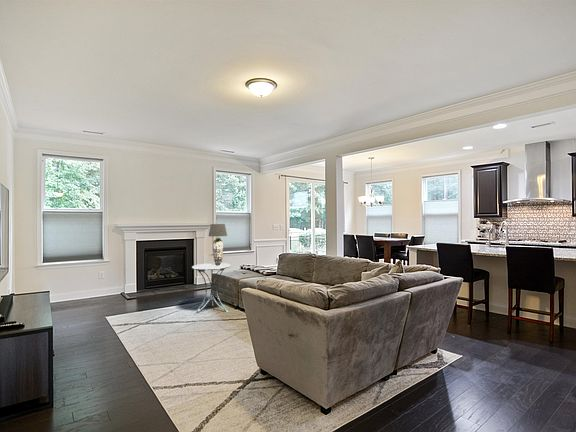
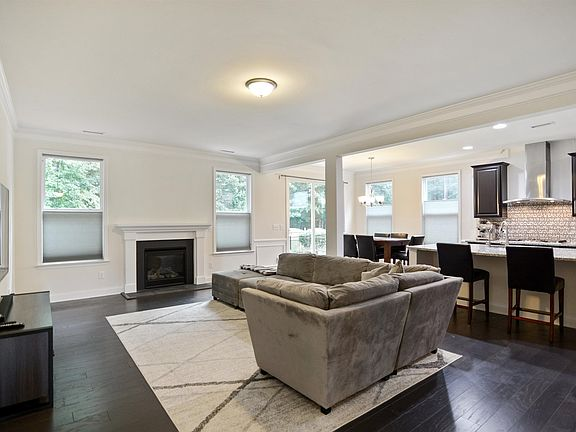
- side table (211, 287)
- table lamp (218, 244)
